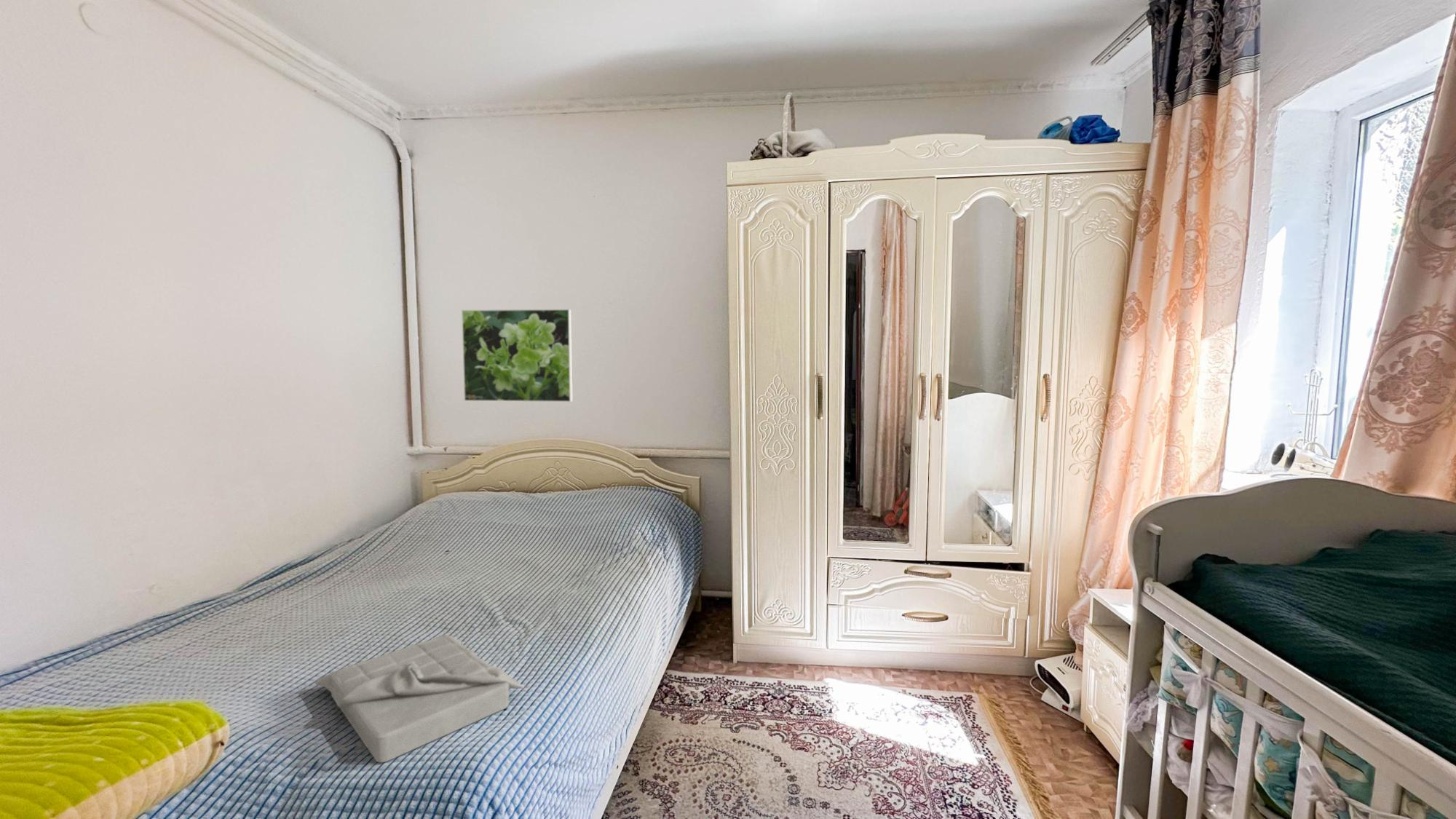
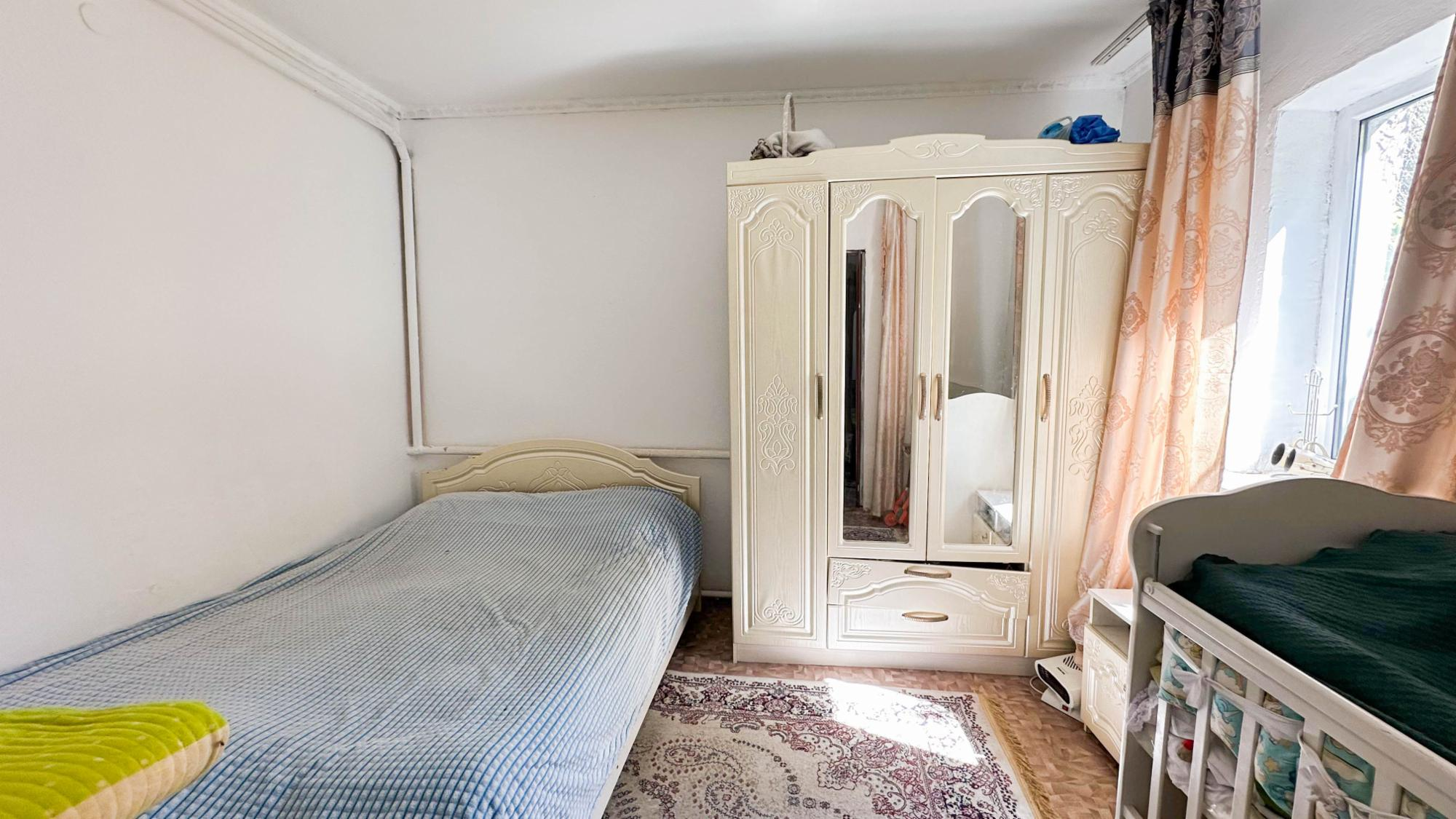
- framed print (517, 355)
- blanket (421, 675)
